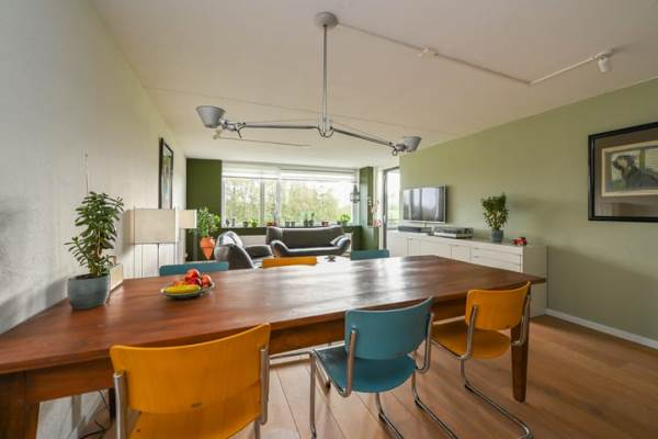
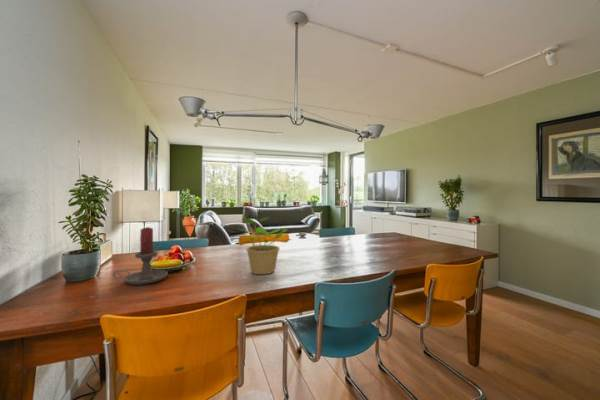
+ potted plant (260, 243)
+ candle holder (140, 253)
